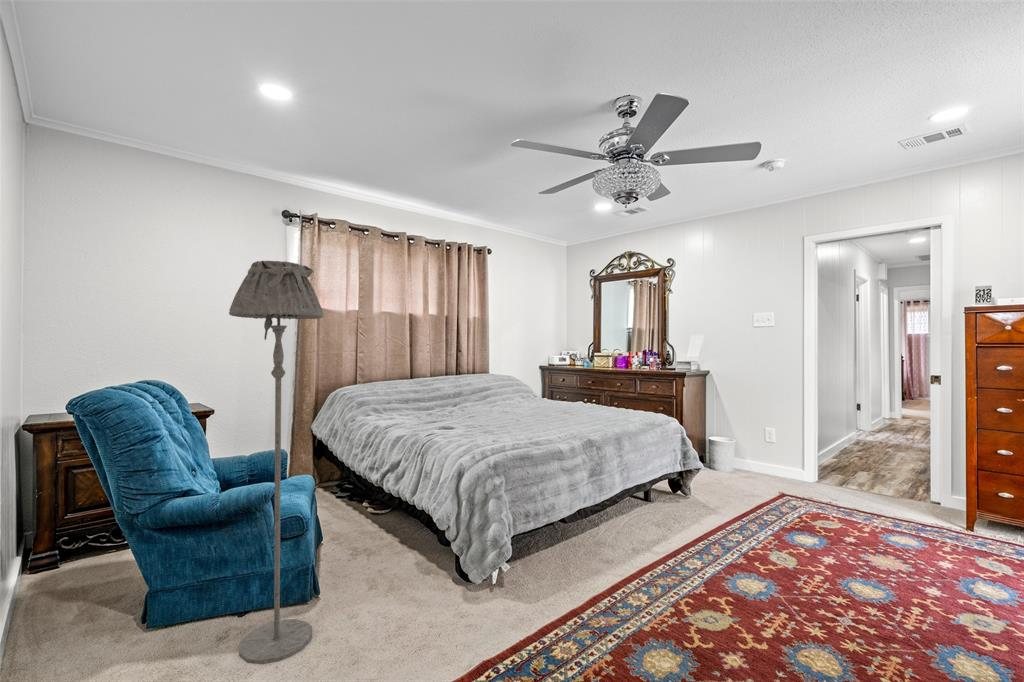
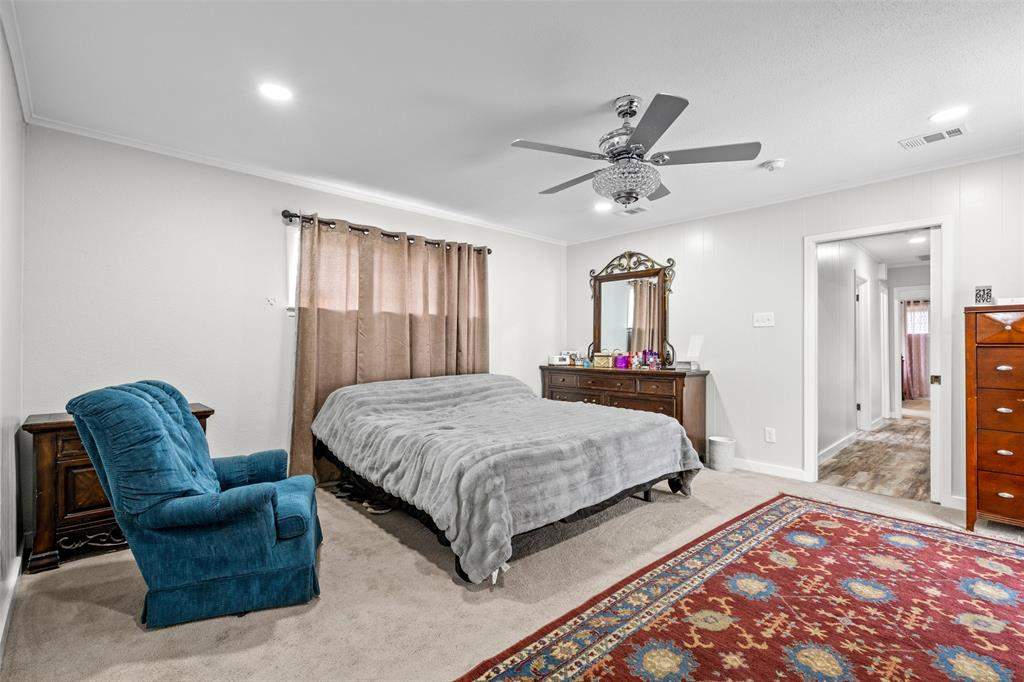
- floor lamp (277, 452)
